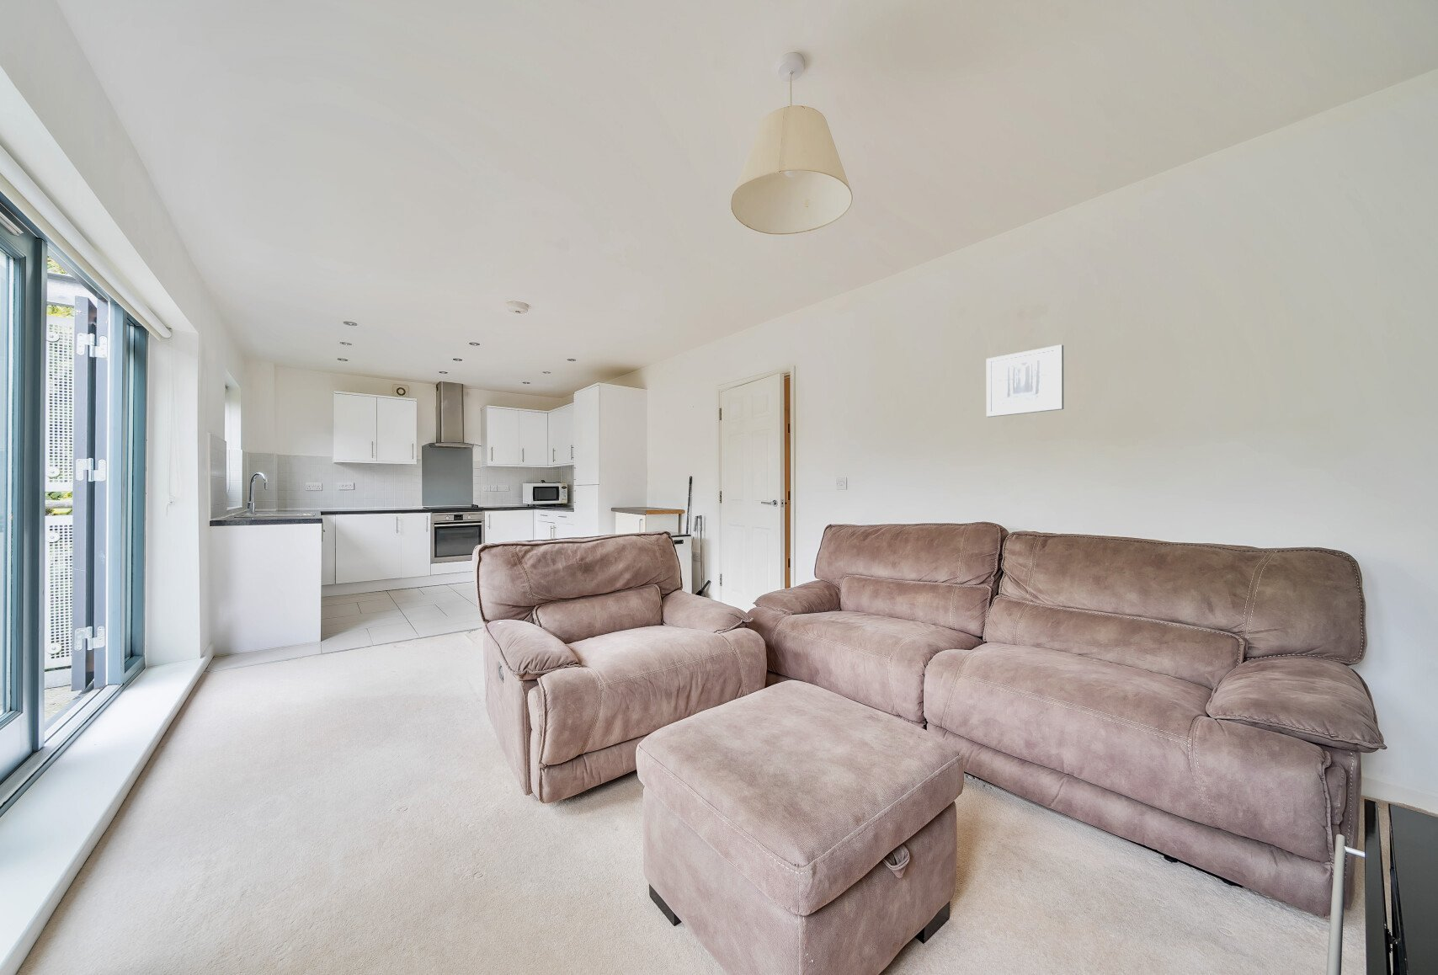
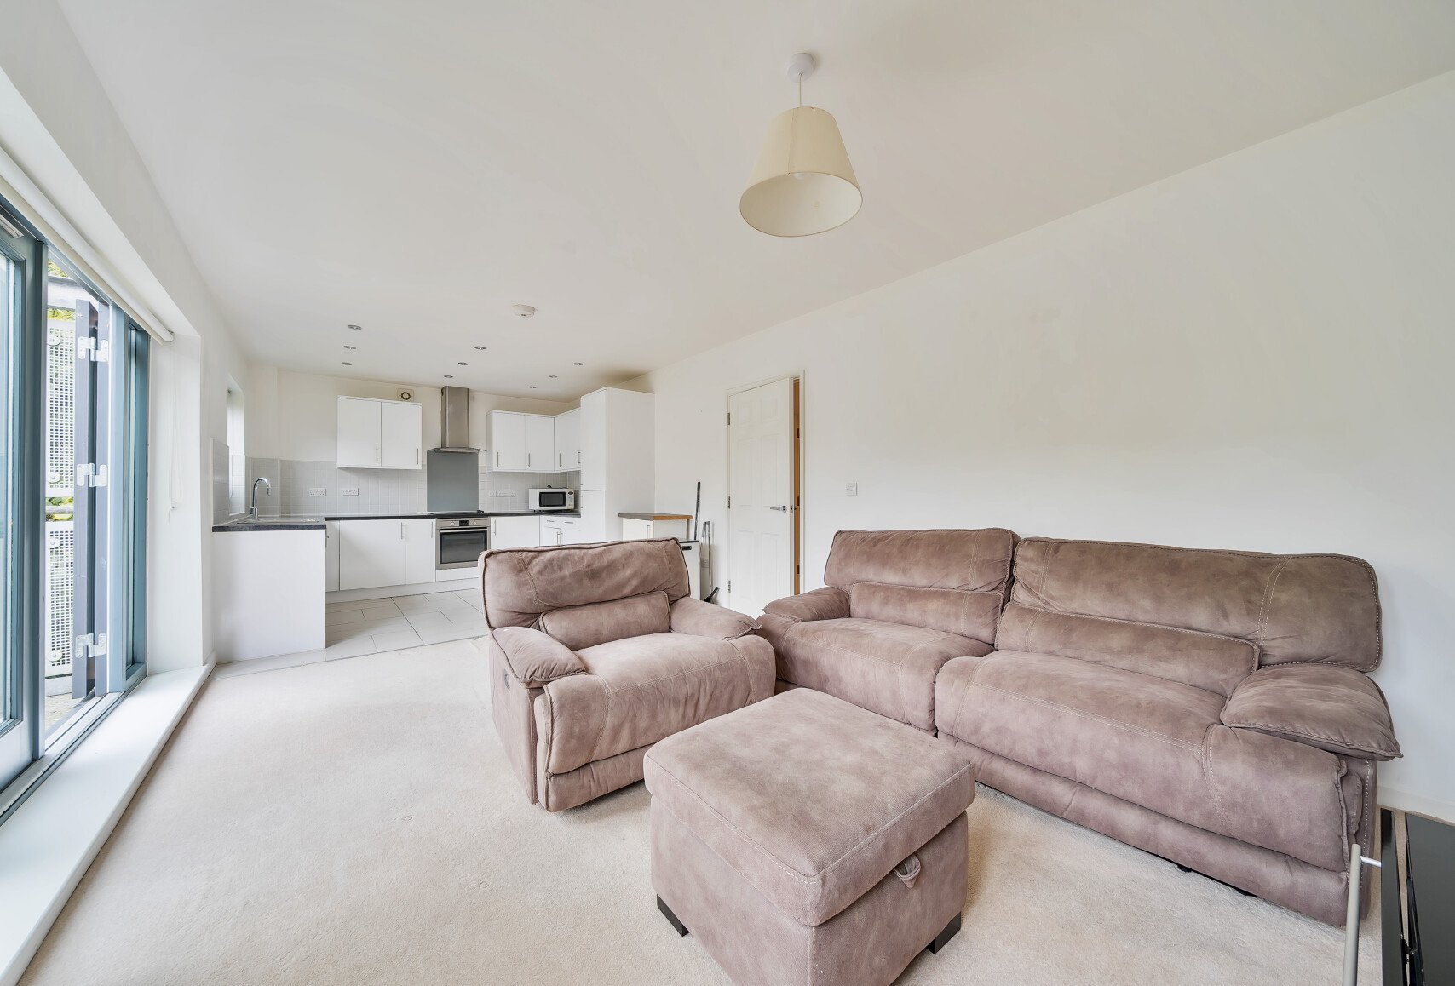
- wall art (1022, 382)
